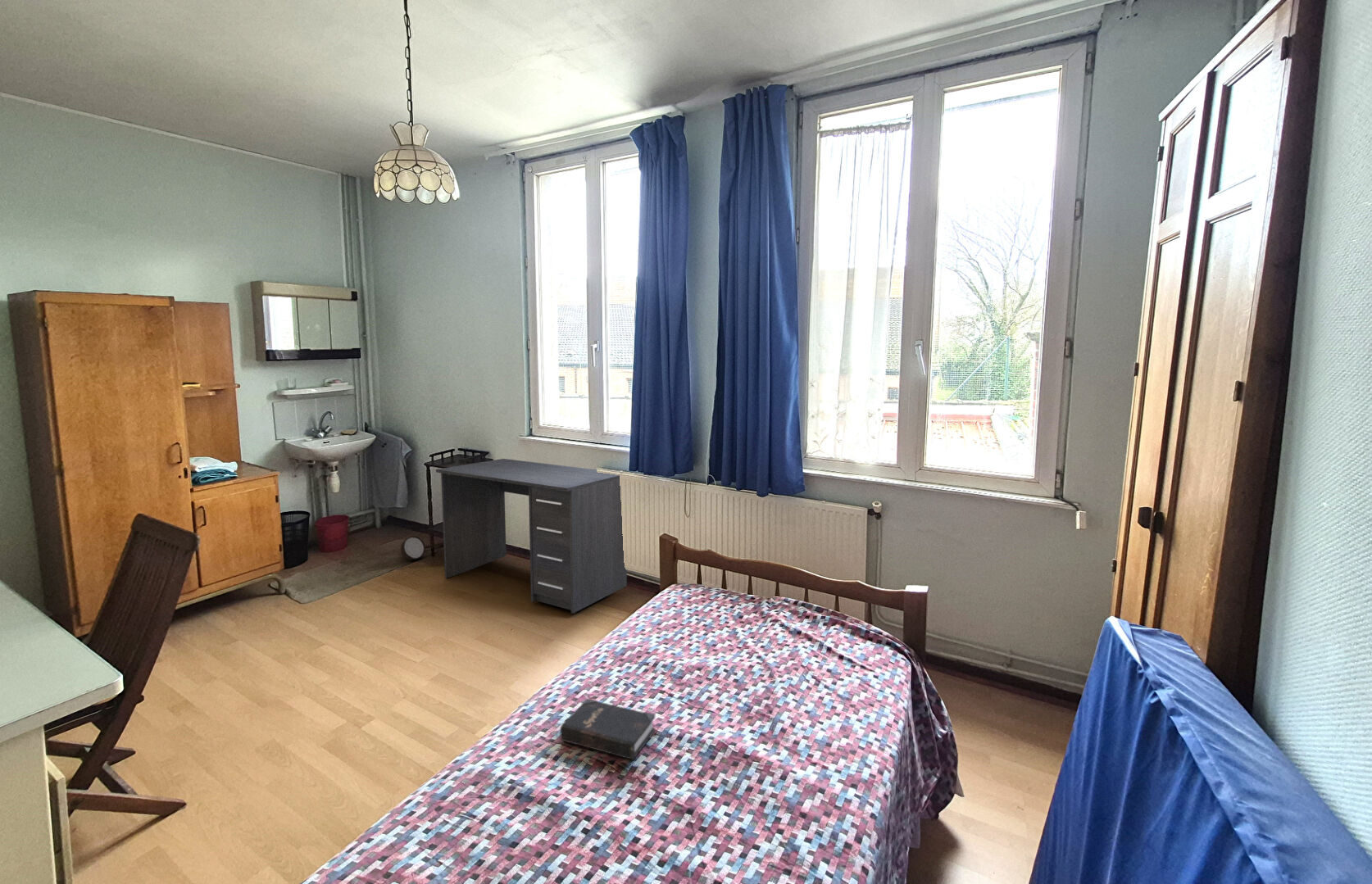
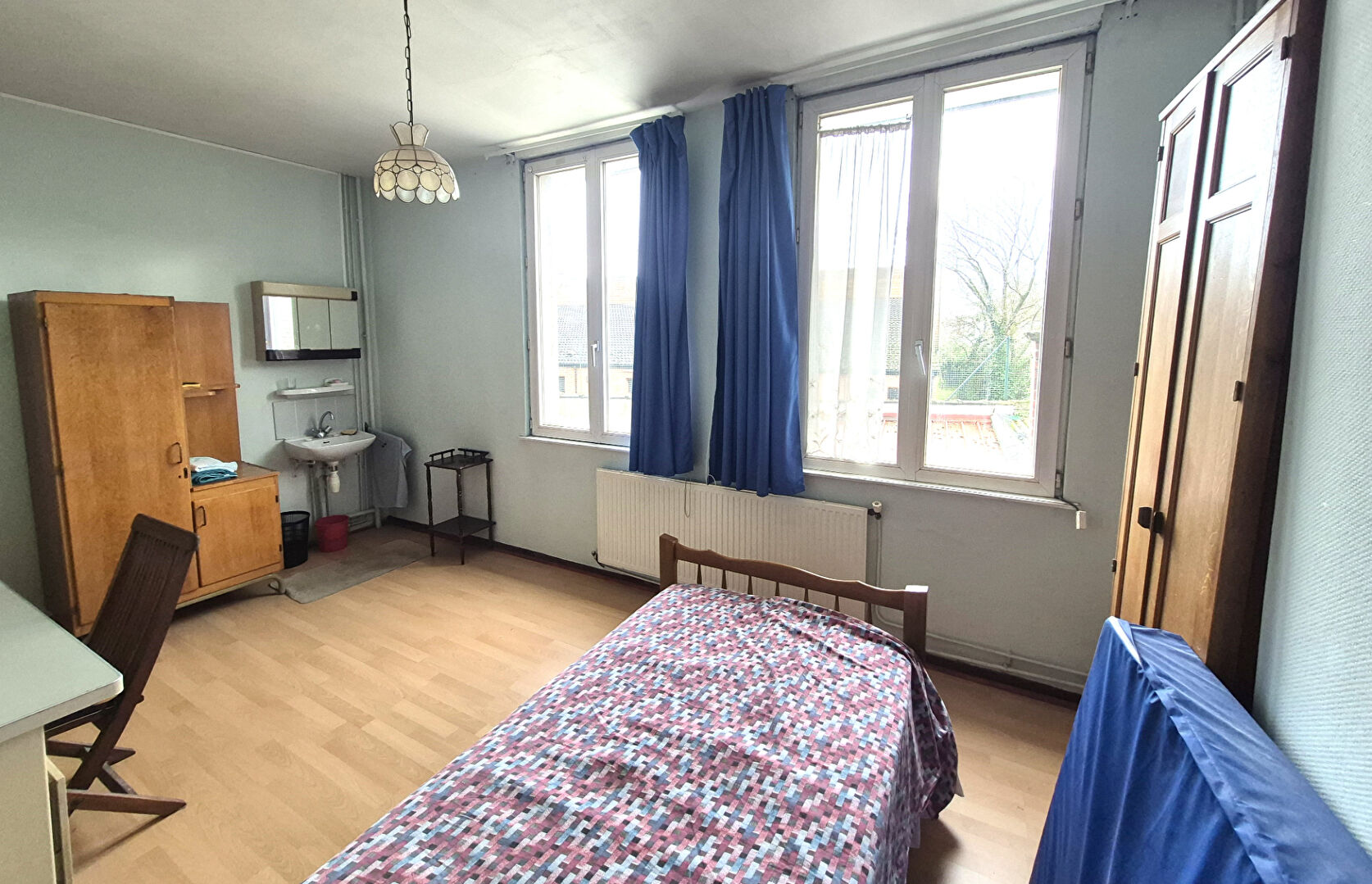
- hardback book (608, 728)
- desk (532, 528)
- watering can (423, 542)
